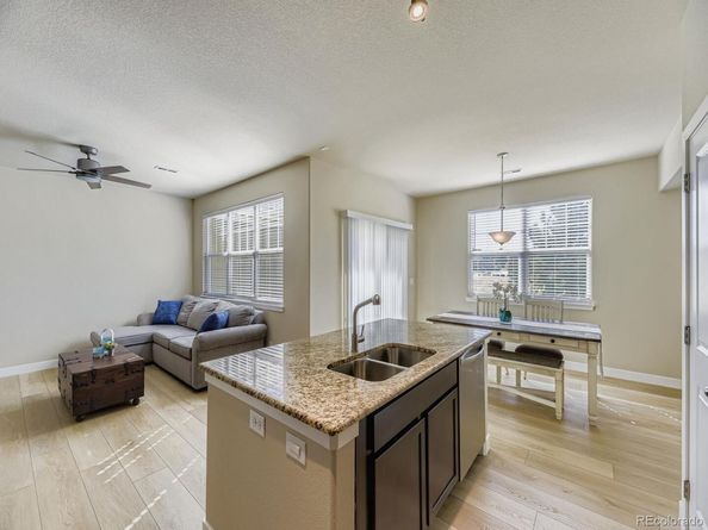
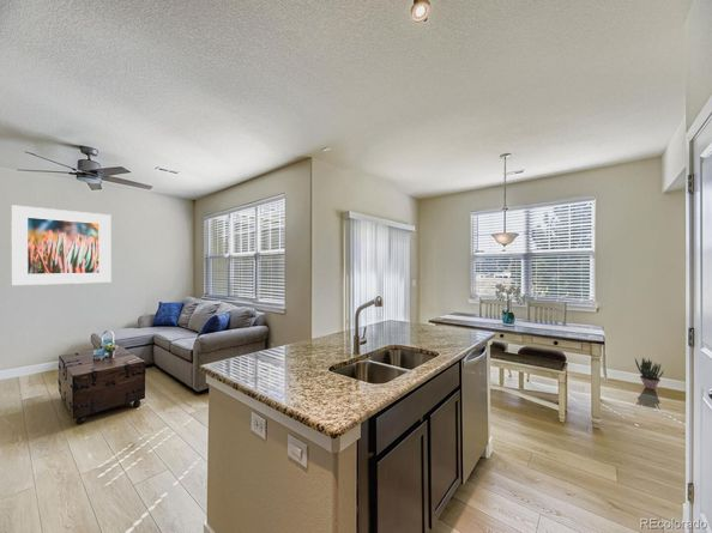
+ potted plant (648, 373)
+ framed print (65, 247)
